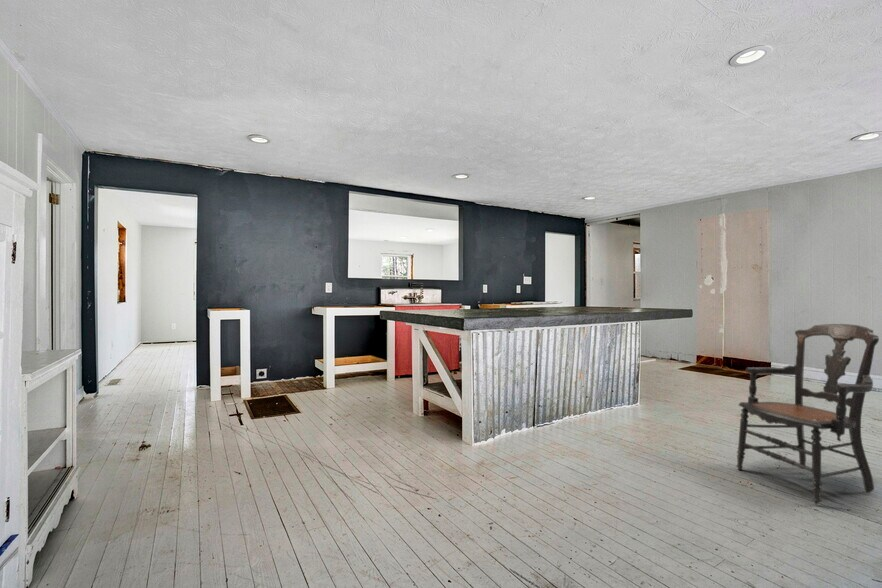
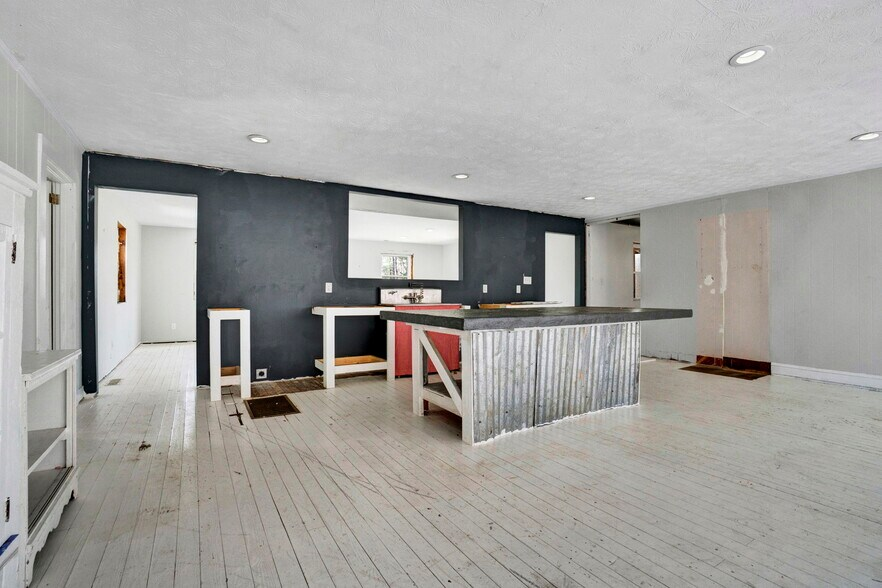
- armchair (808, 406)
